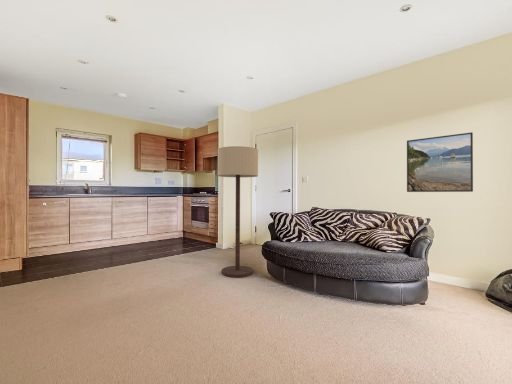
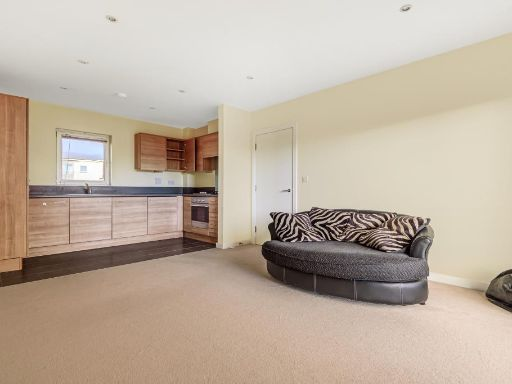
- floor lamp (237, 211)
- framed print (437, 164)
